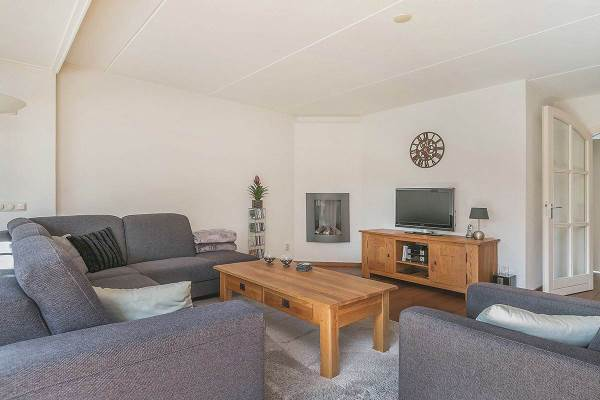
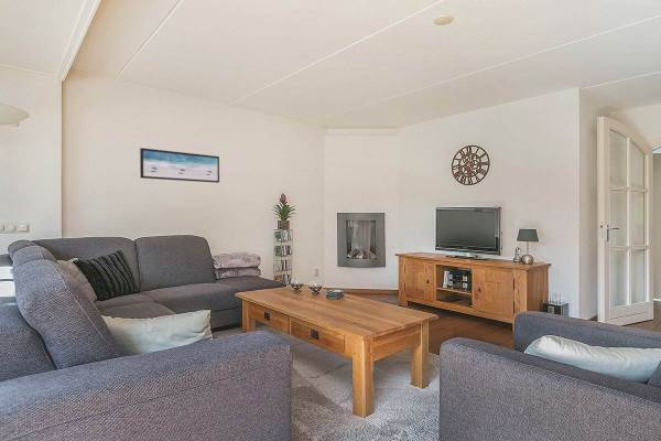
+ wall art (182, 166)
